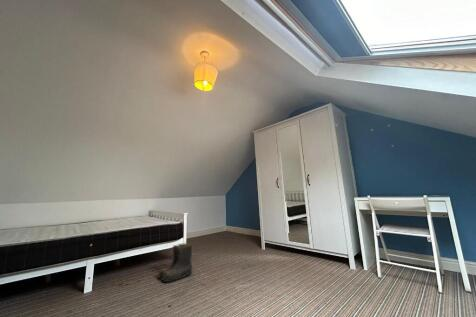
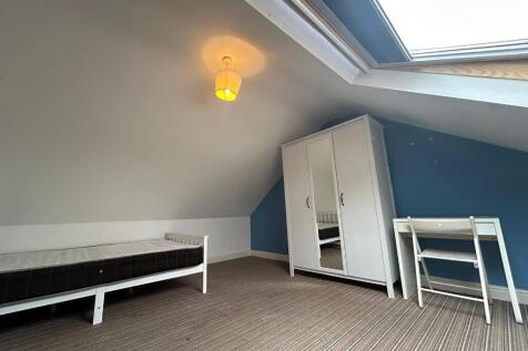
- boots (175, 260)
